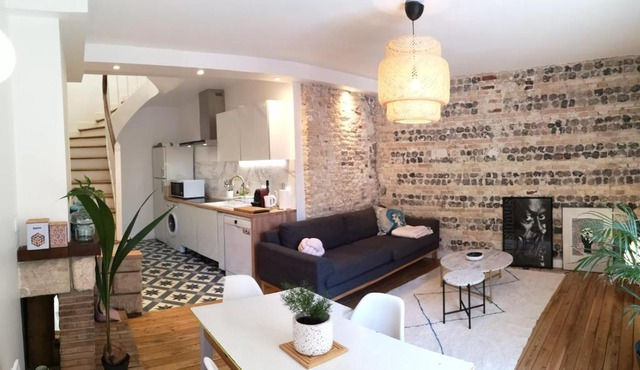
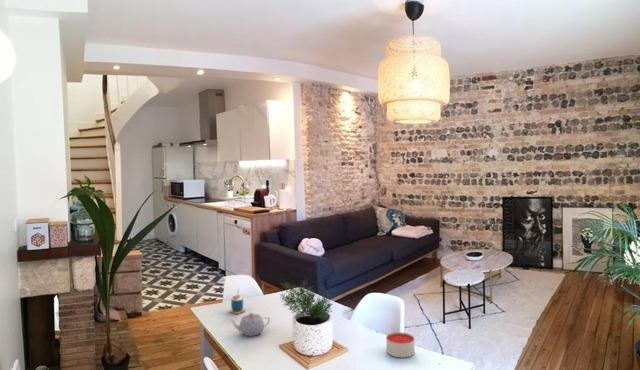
+ candle (400, 344)
+ cup (237, 300)
+ teapot (250, 323)
